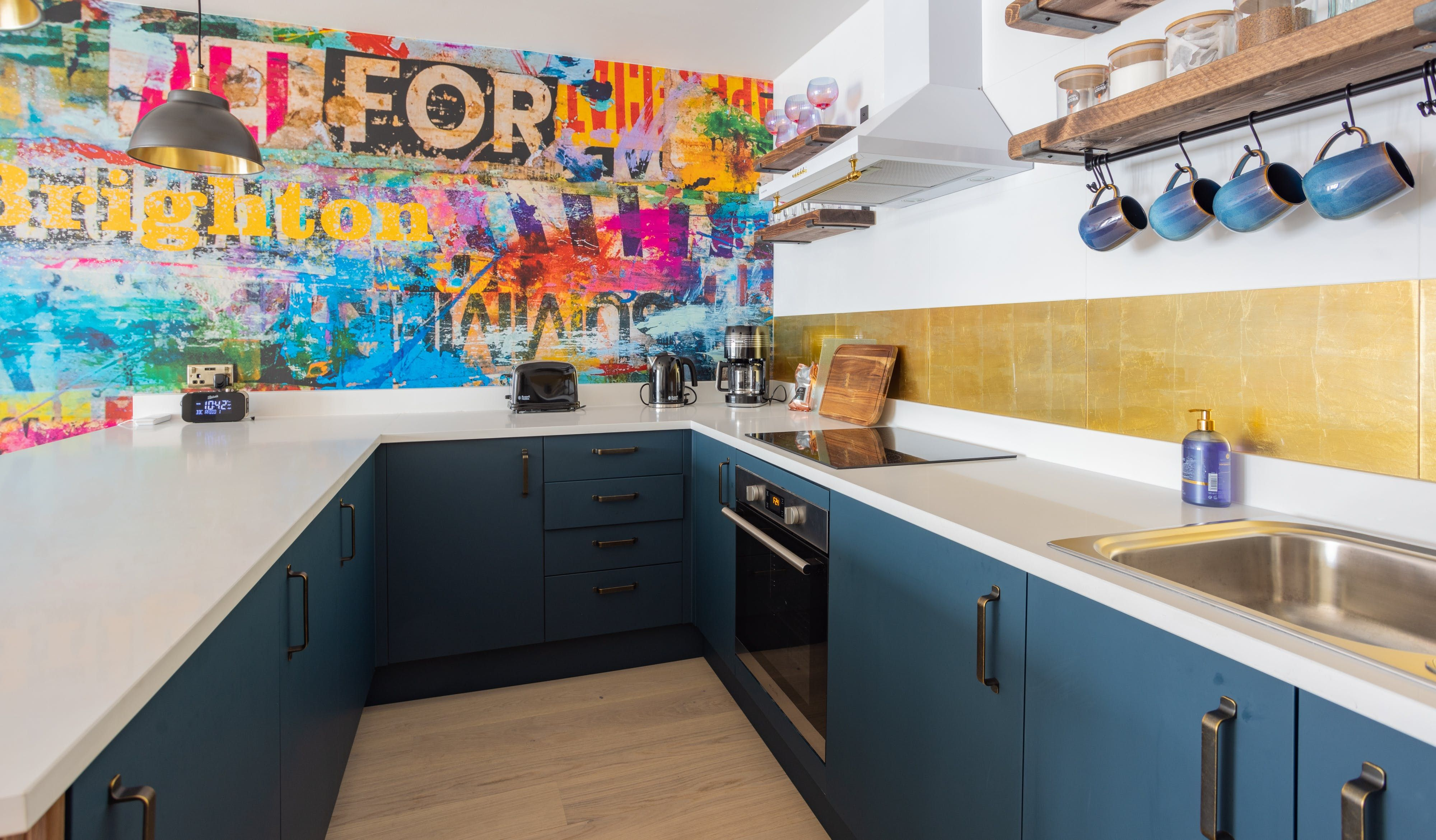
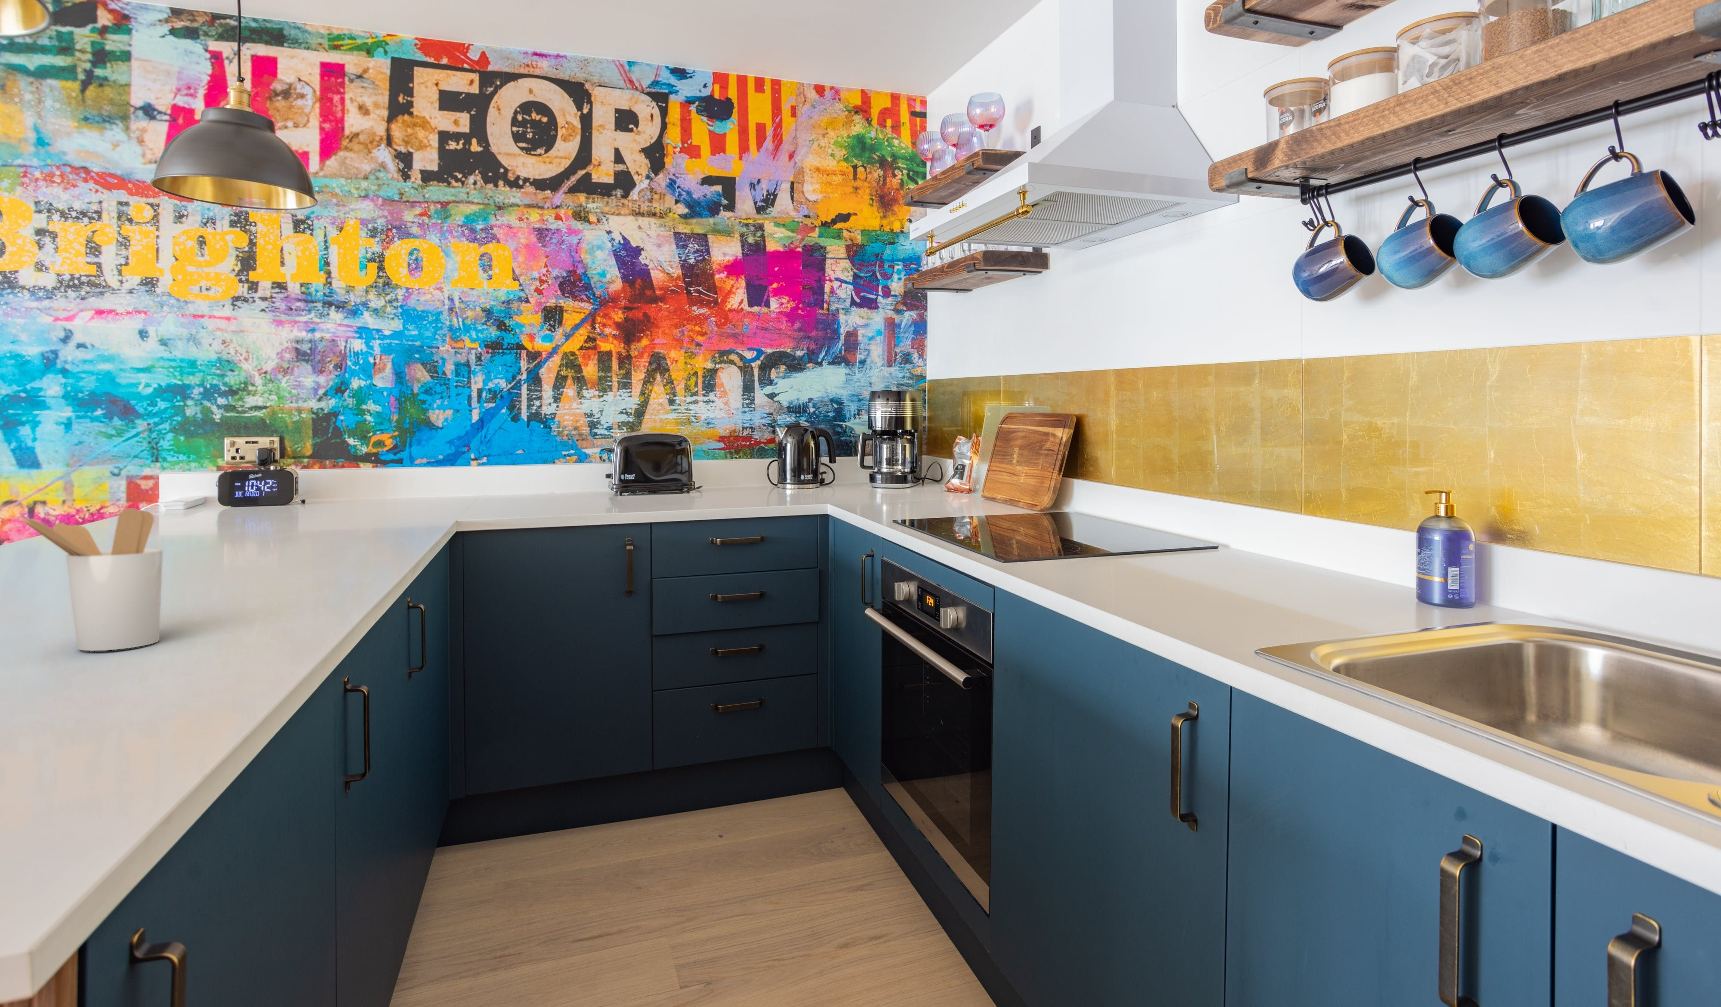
+ utensil holder (93, 578)
